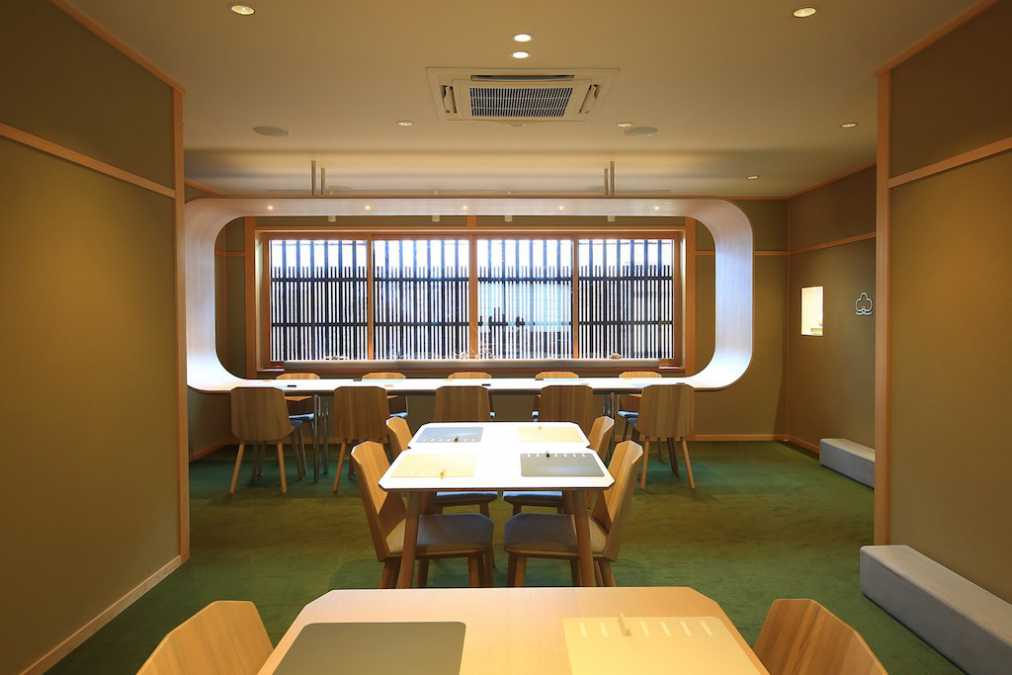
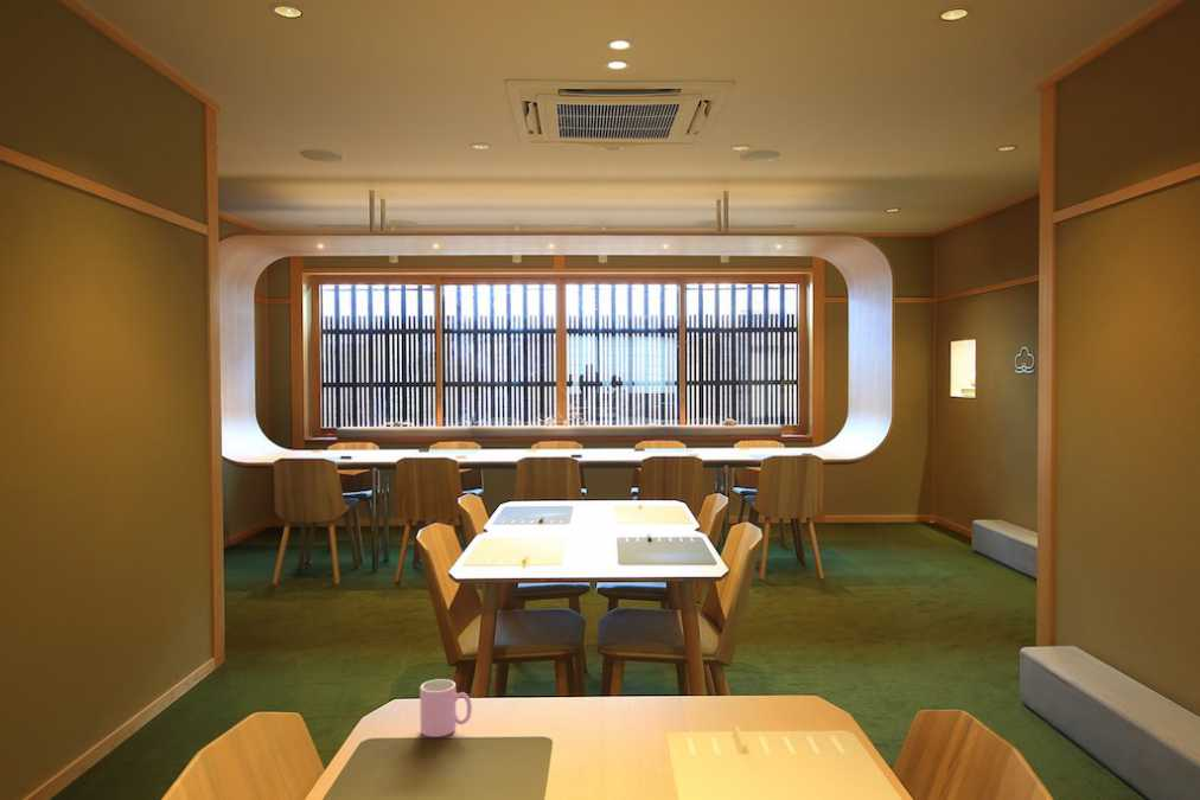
+ cup (446, 708)
